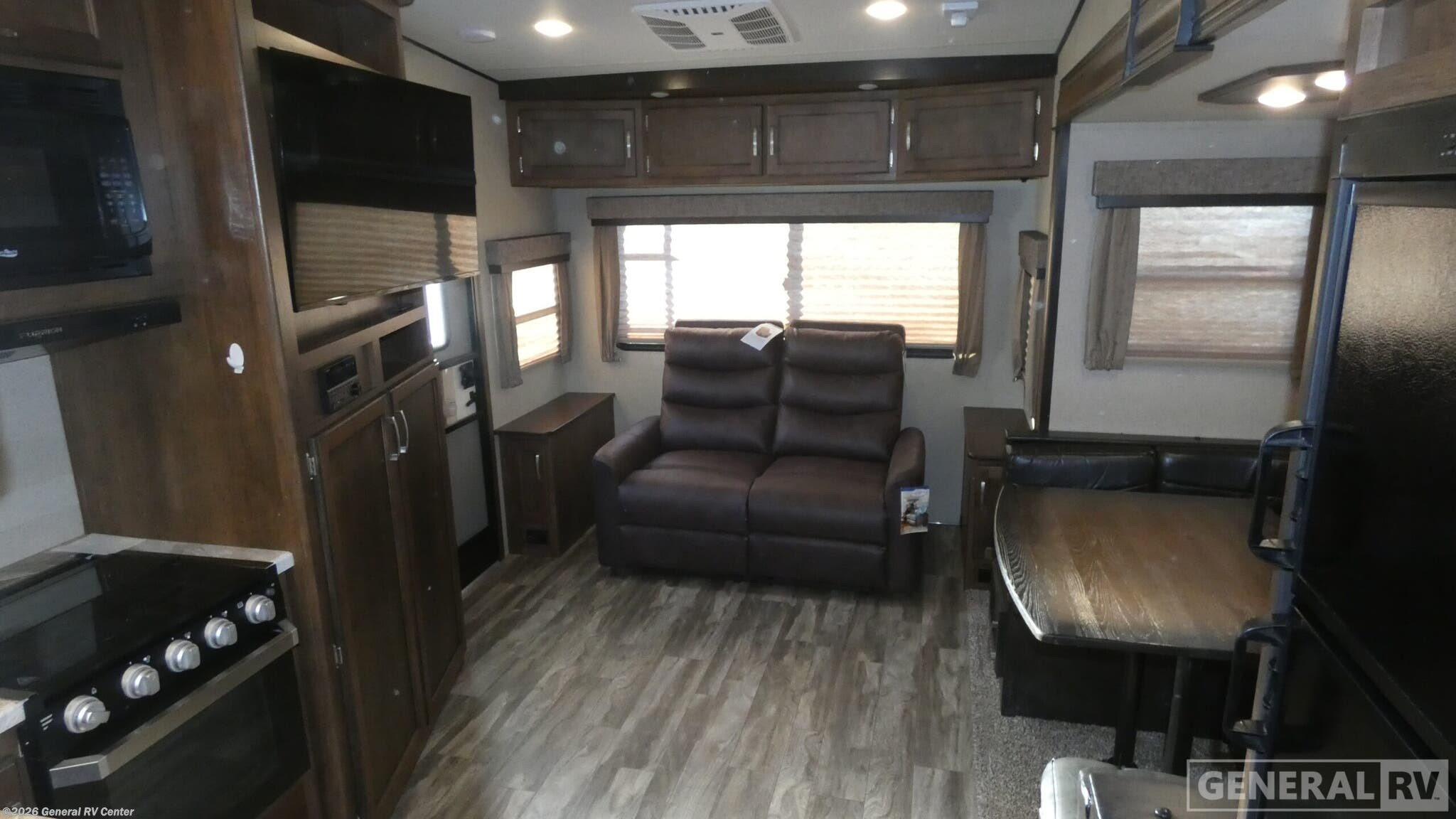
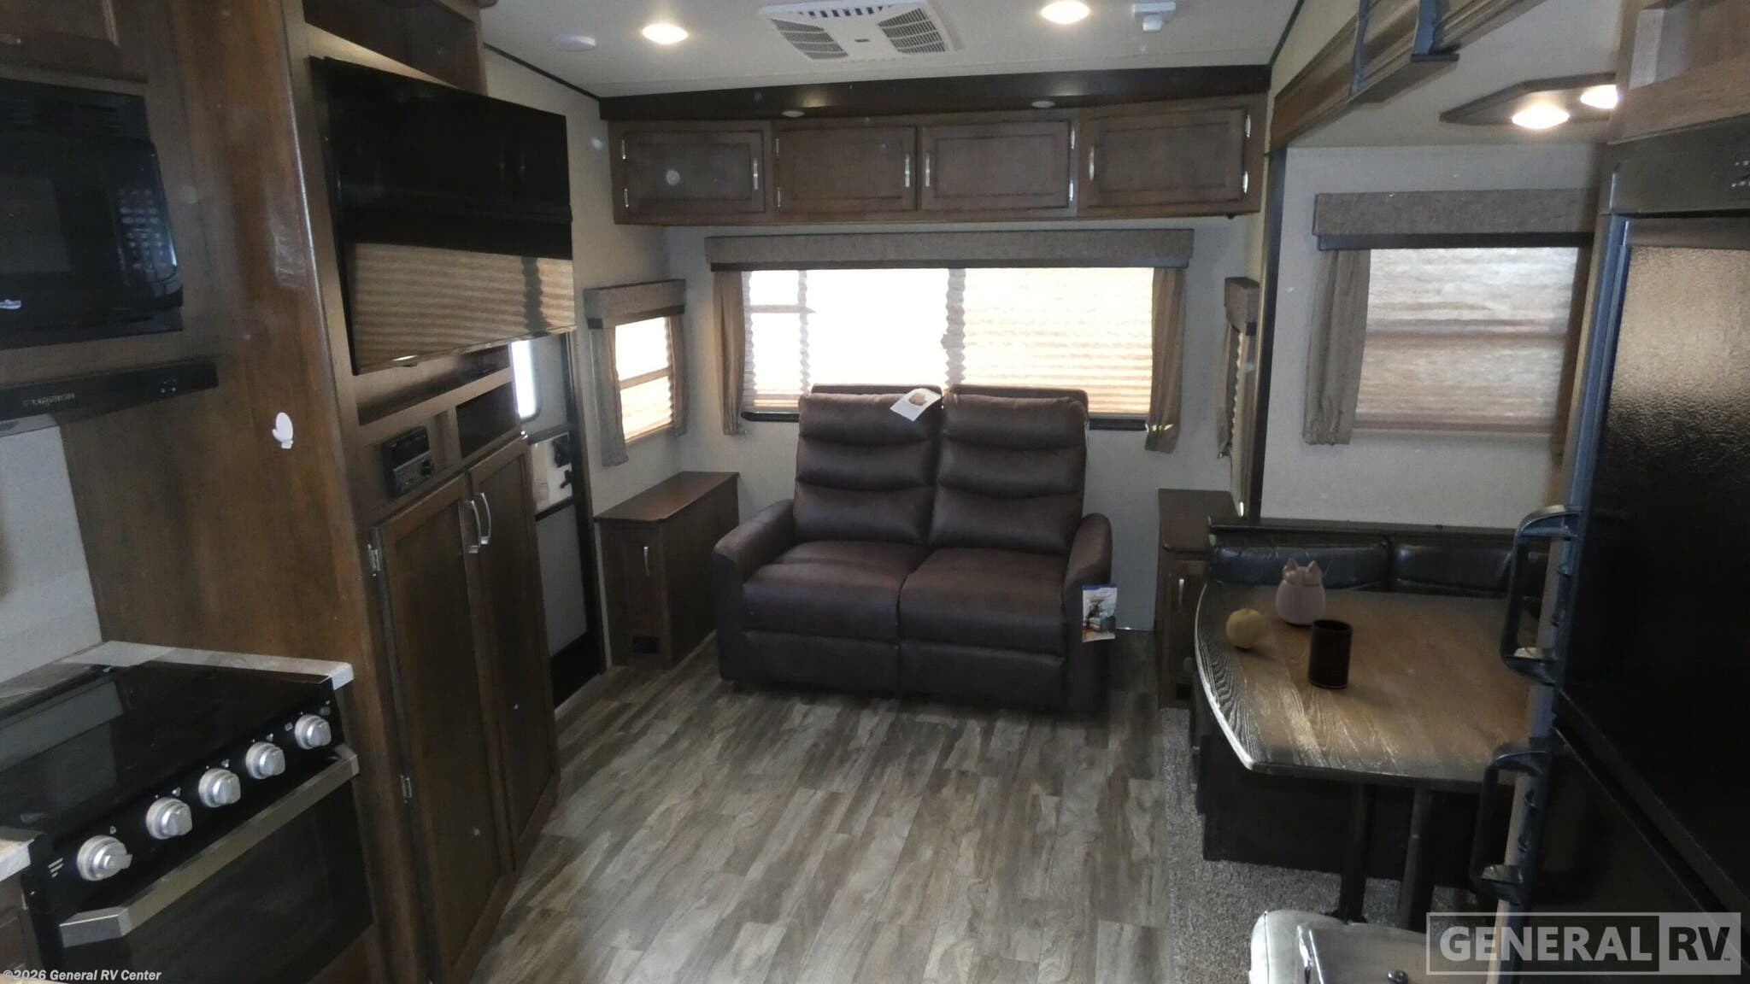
+ fruit (1246, 625)
+ teapot (1300, 590)
+ cup (1329, 652)
